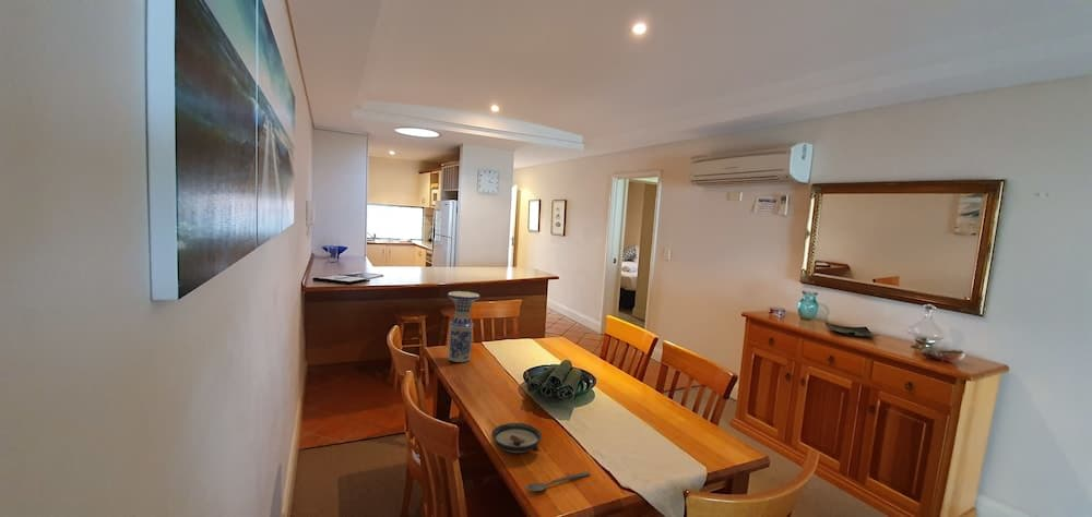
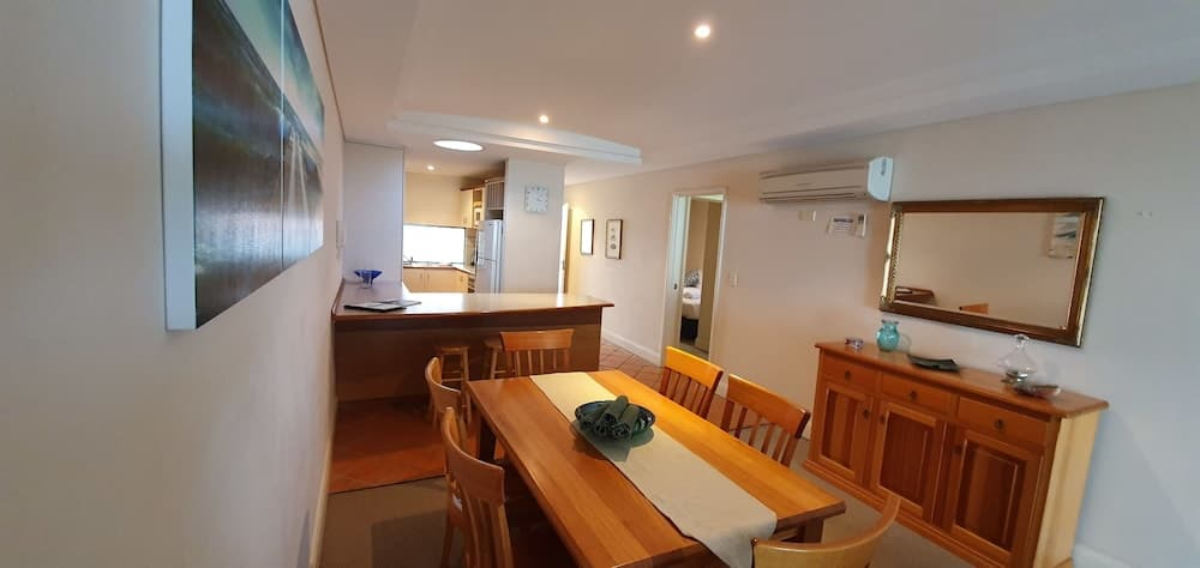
- saucer (515, 440)
- vase (462, 326)
- spoon (558, 480)
